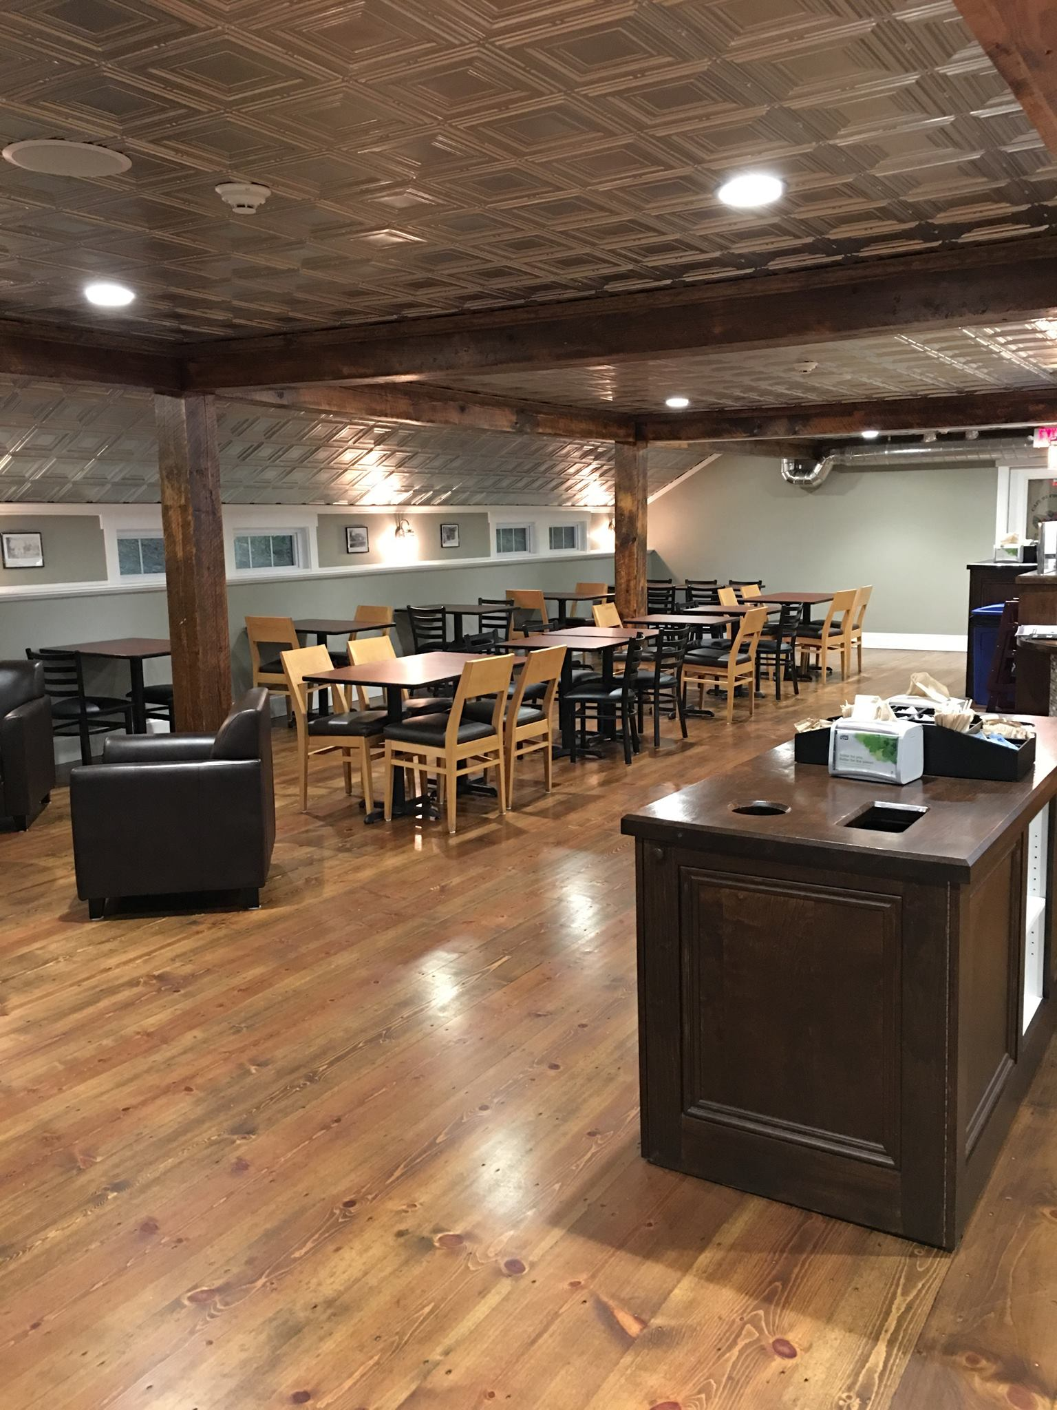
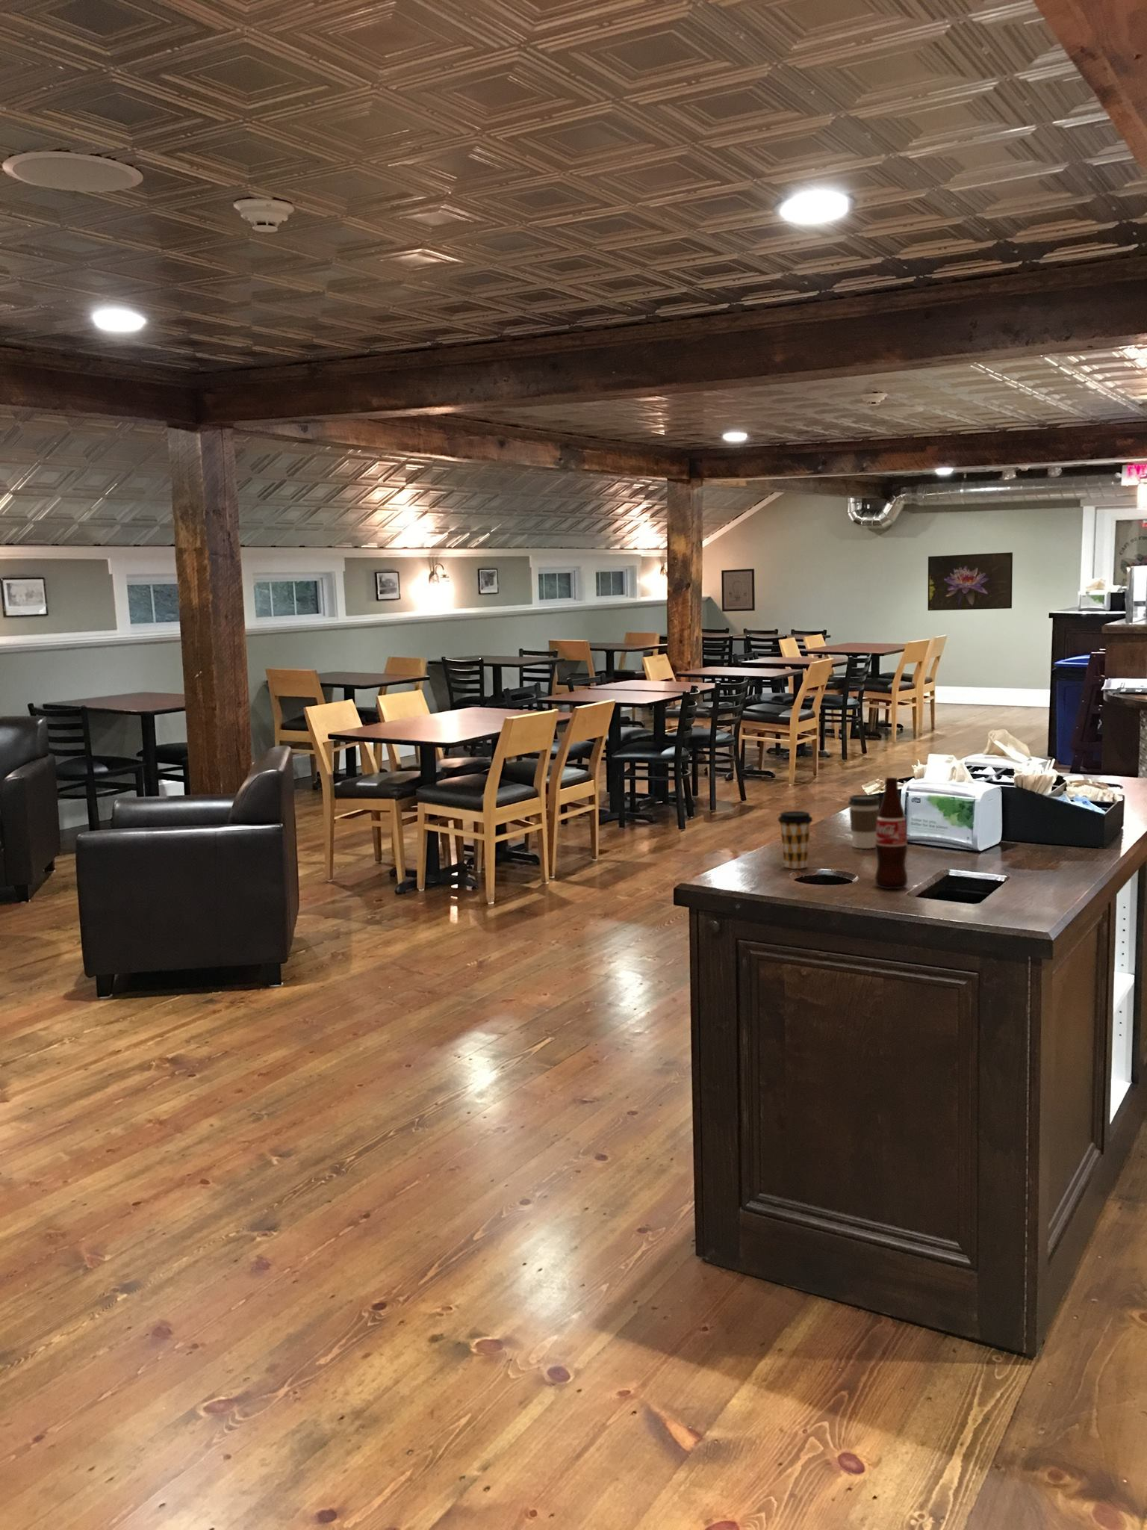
+ coffee cup (795, 840)
+ coffee cup (864, 822)
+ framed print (969, 582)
+ wall art (737, 590)
+ bottle (890, 832)
